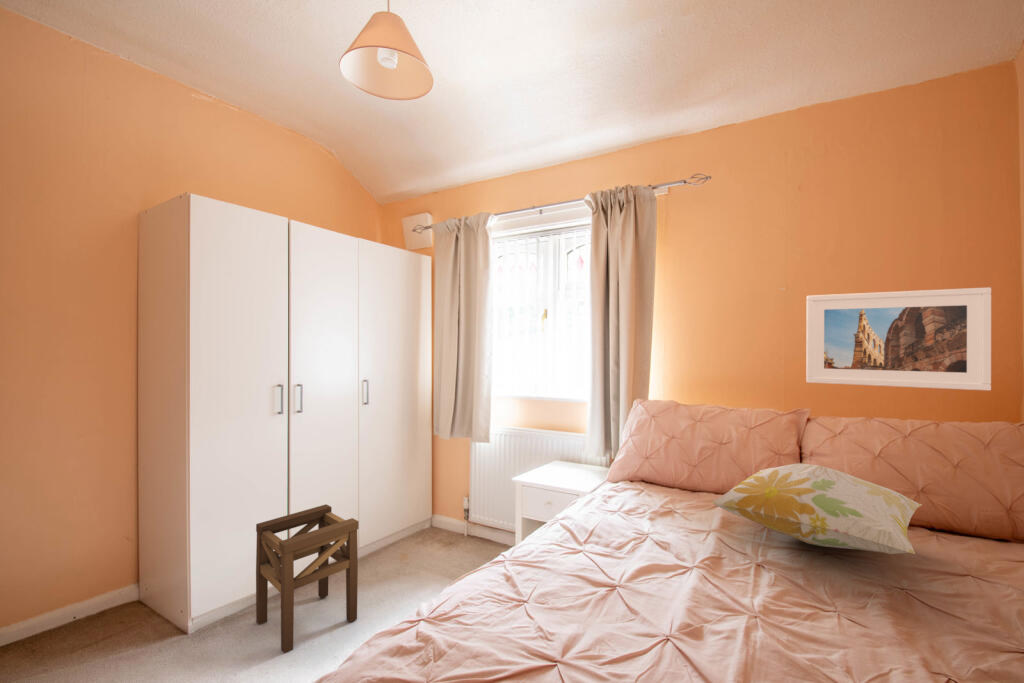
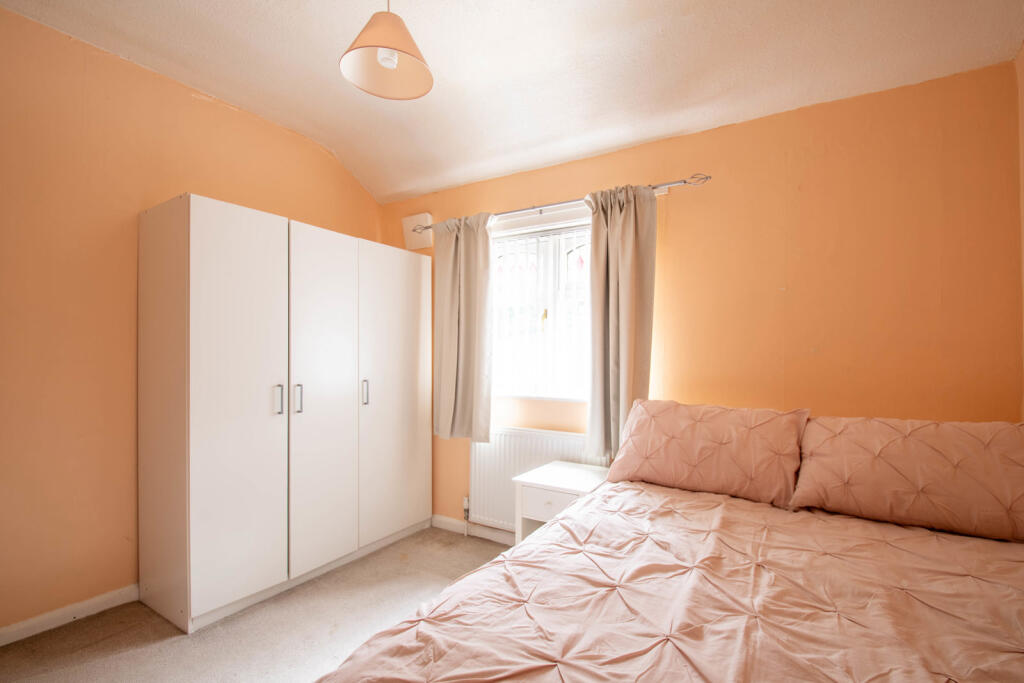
- stool (307, 571)
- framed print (890, 339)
- decorative pillow (816, 503)
